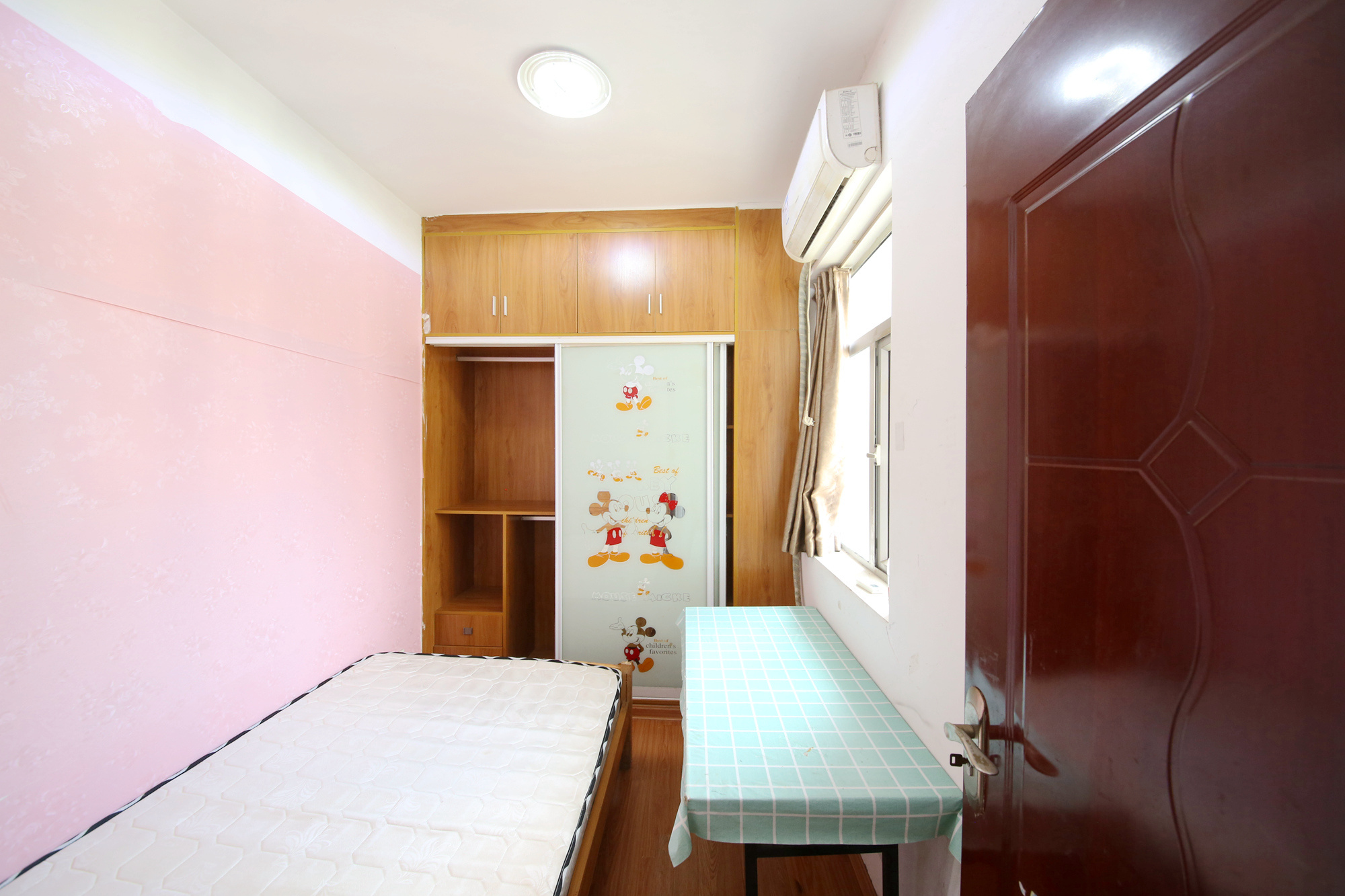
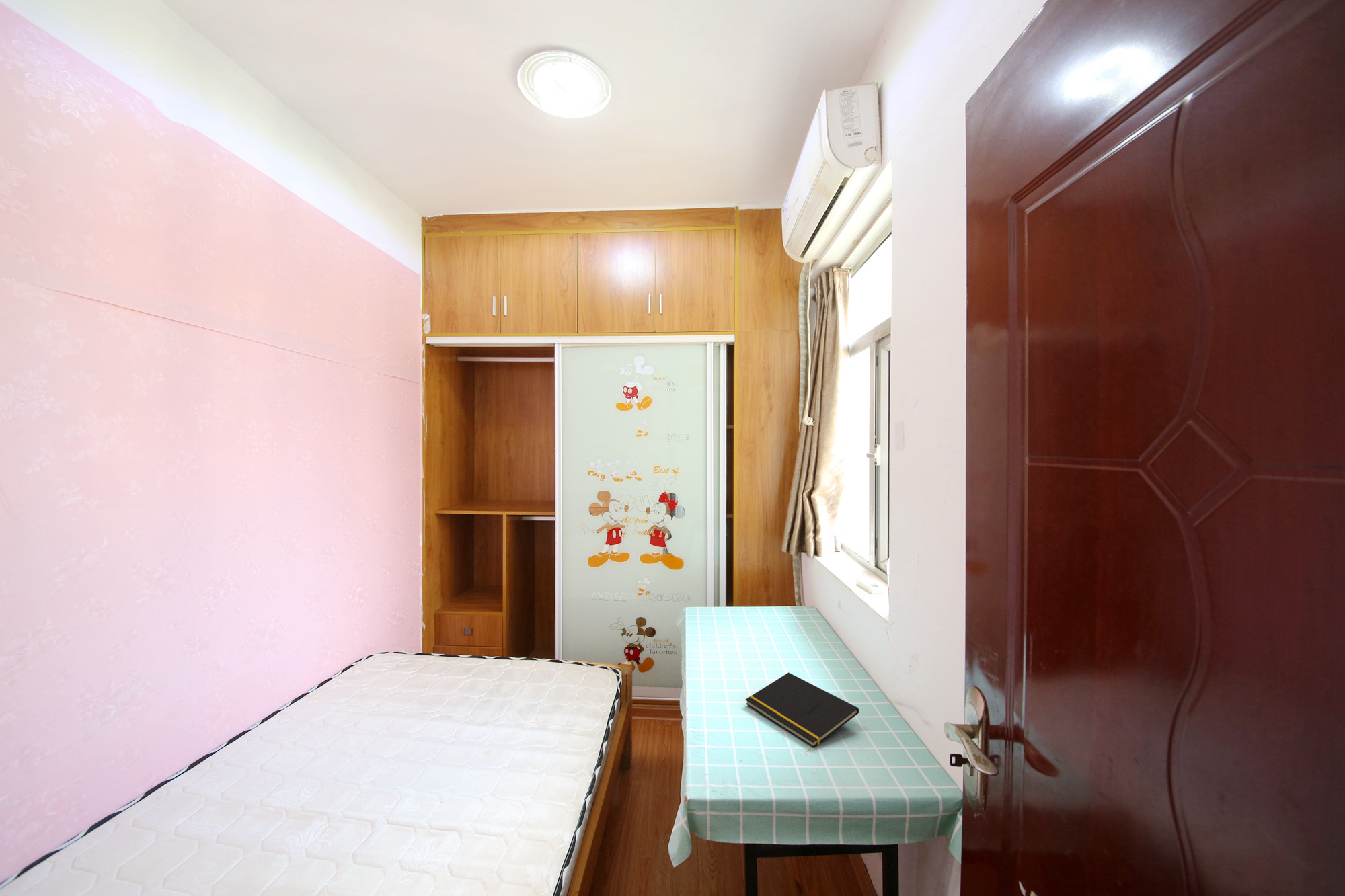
+ notepad (800, 706)
